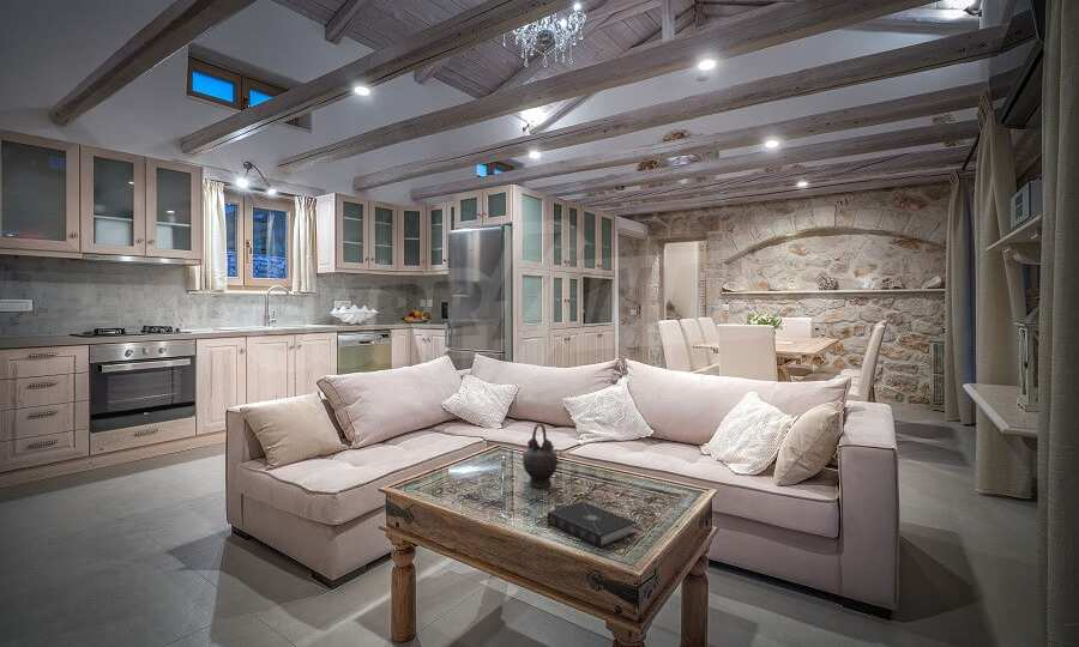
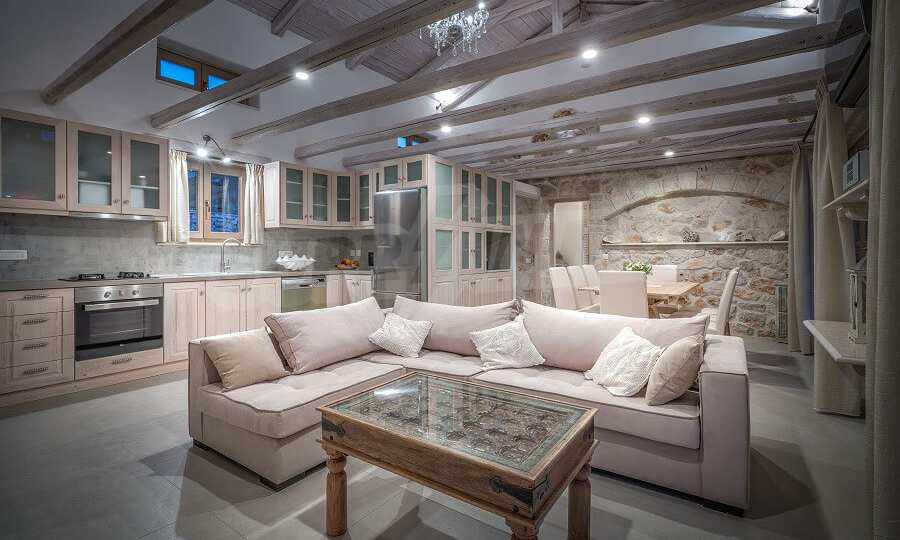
- teapot (542, 453)
- book (590, 521)
